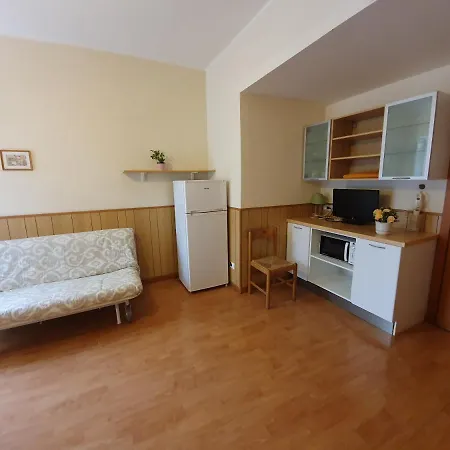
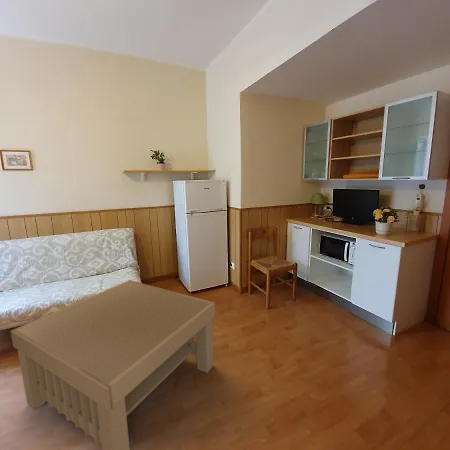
+ coffee table (125, 350)
